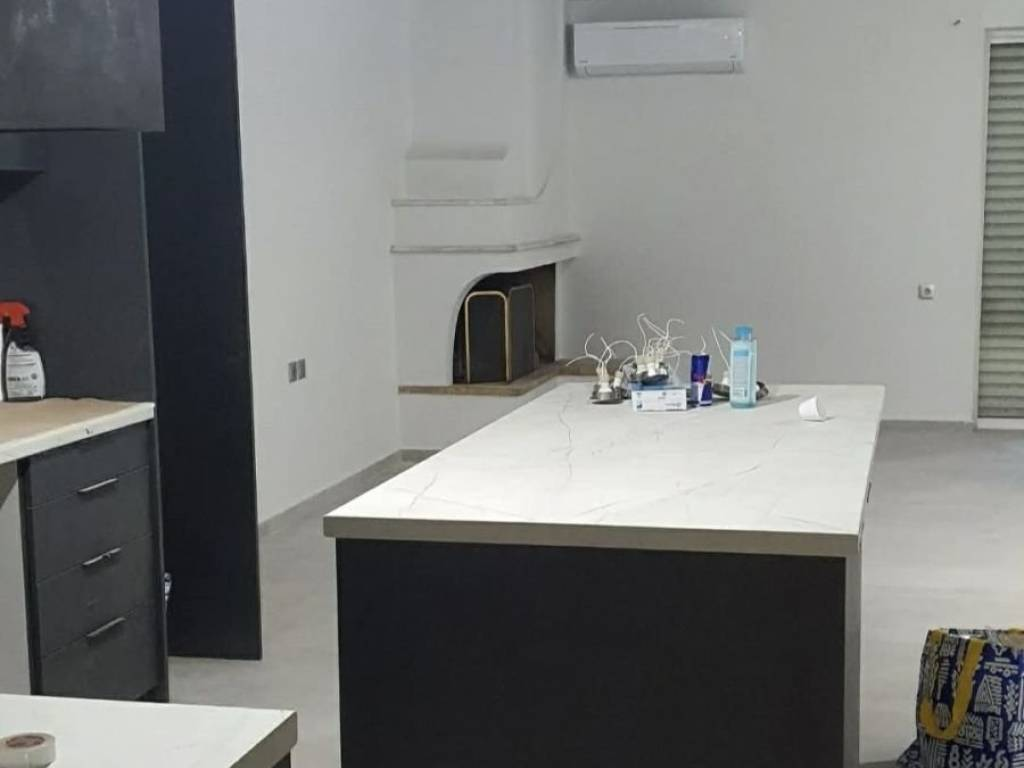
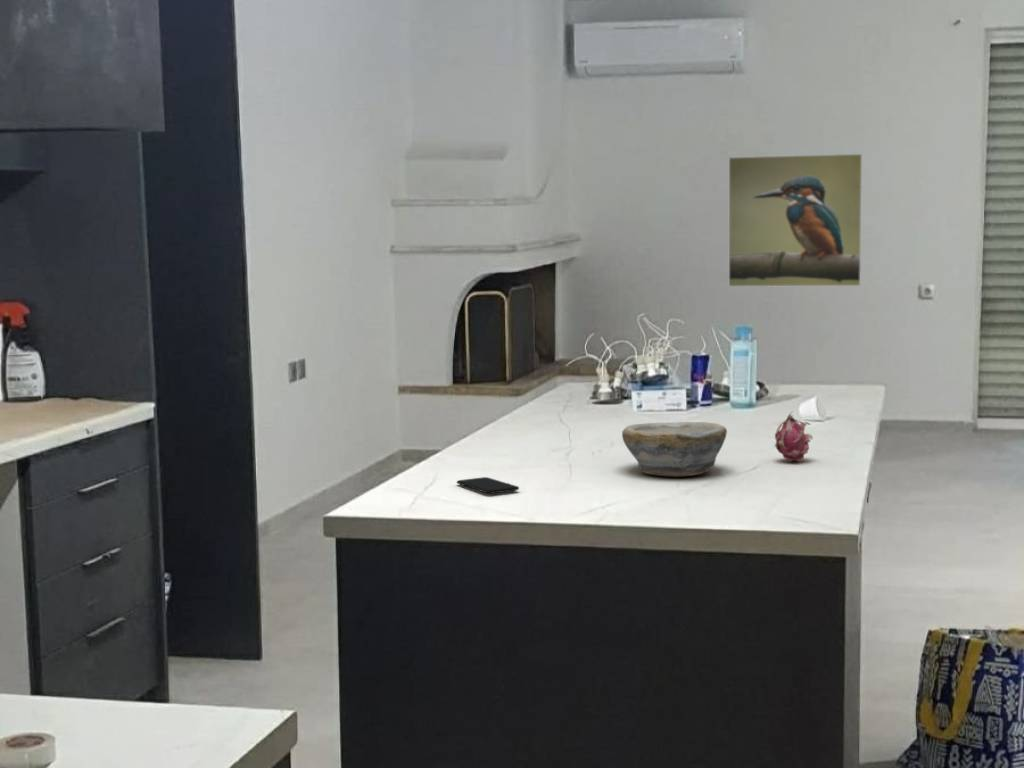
+ smartphone (487, 485)
+ bowl (674, 448)
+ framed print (794, 221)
+ fruit (793, 435)
